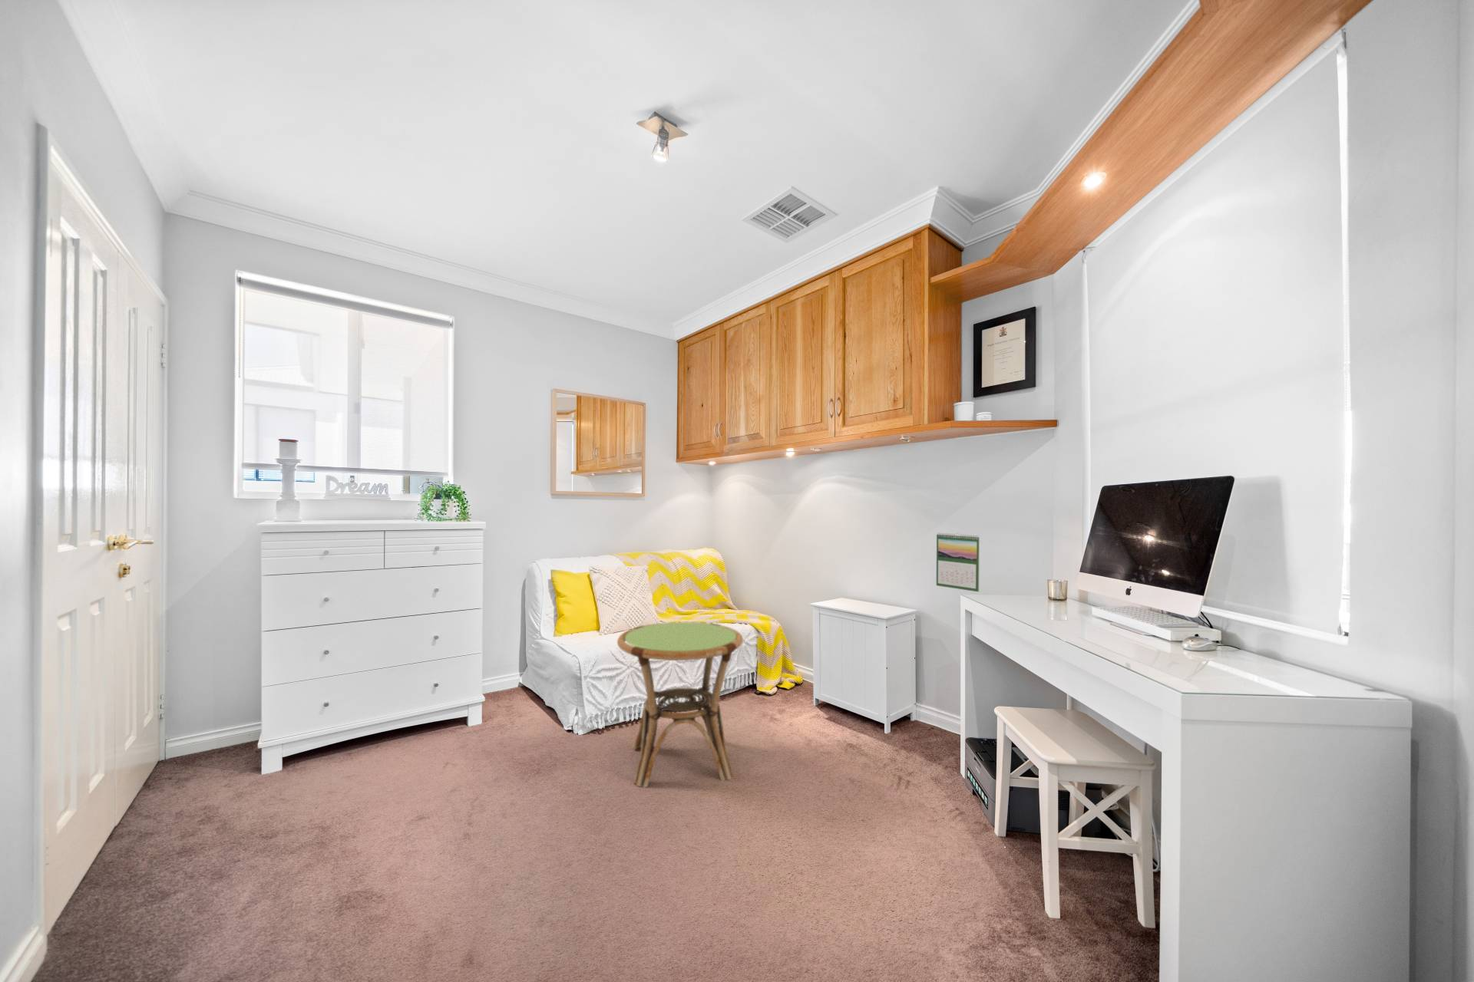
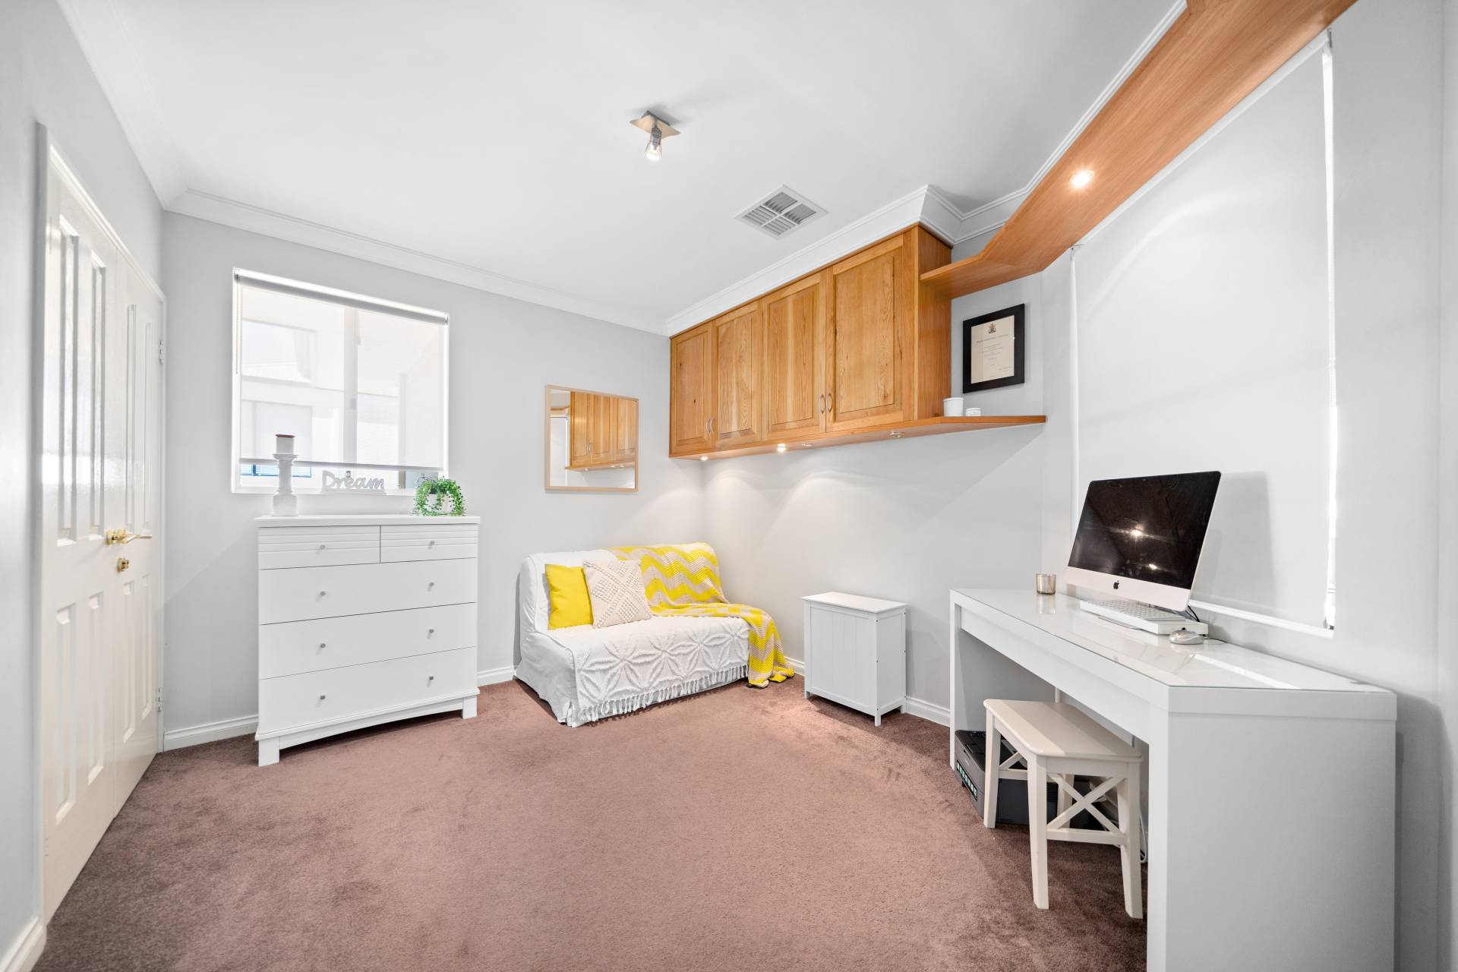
- side table (680, 697)
- calendar (956, 561)
